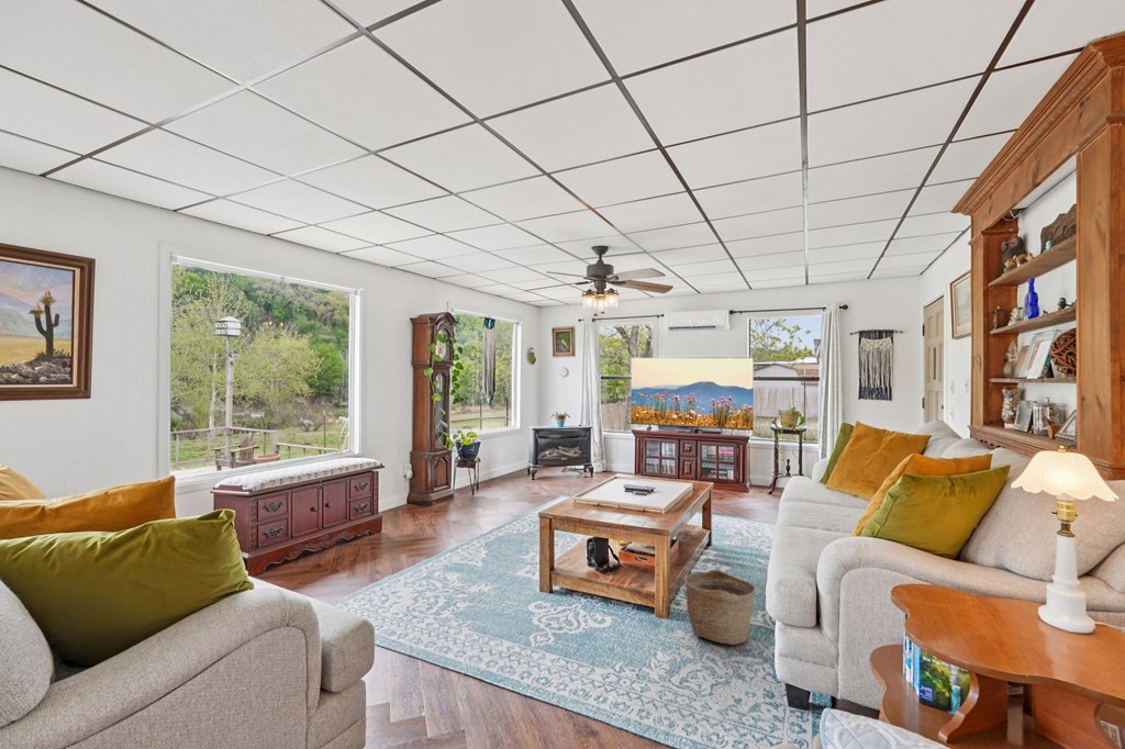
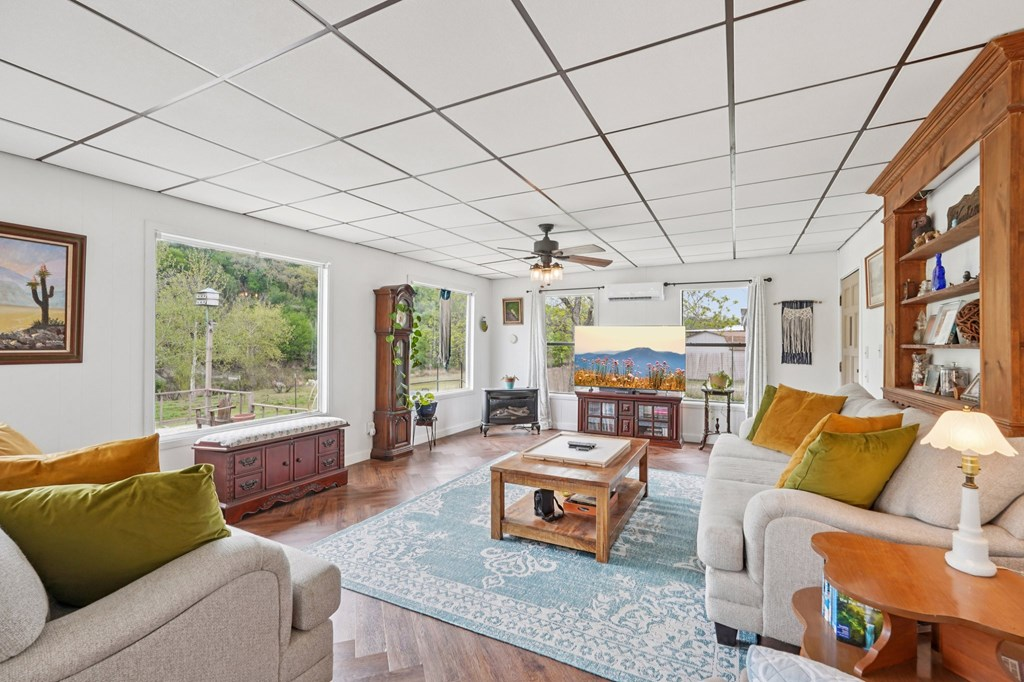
- basket (719, 604)
